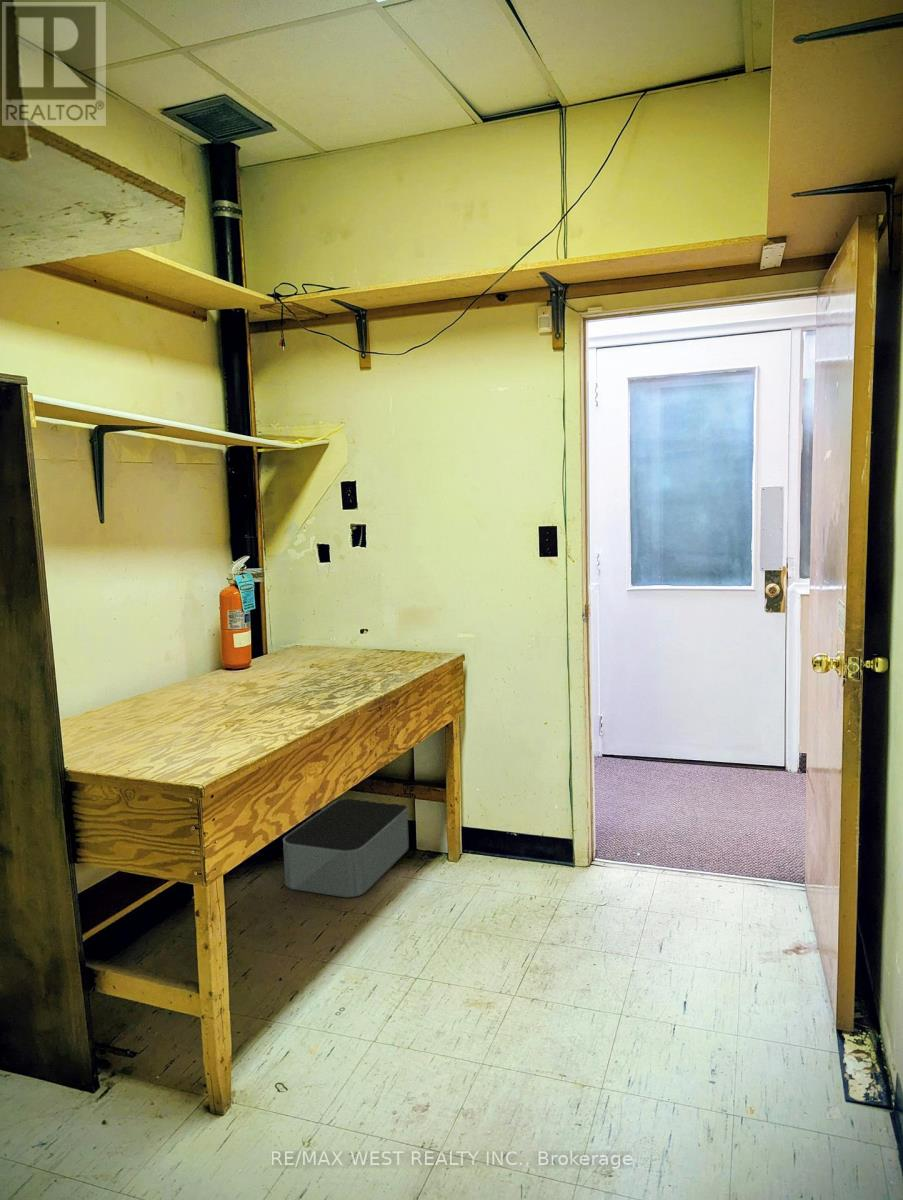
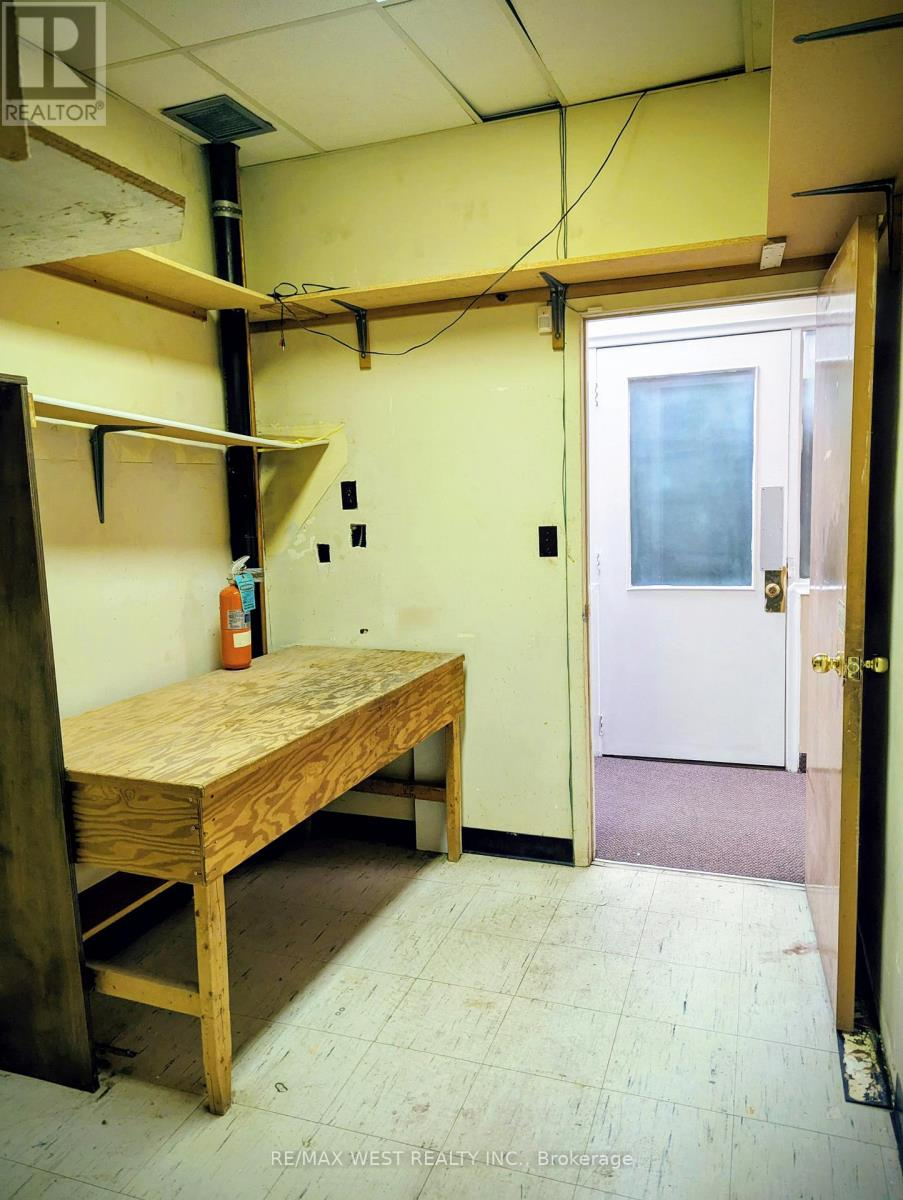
- storage bin (349, 843)
